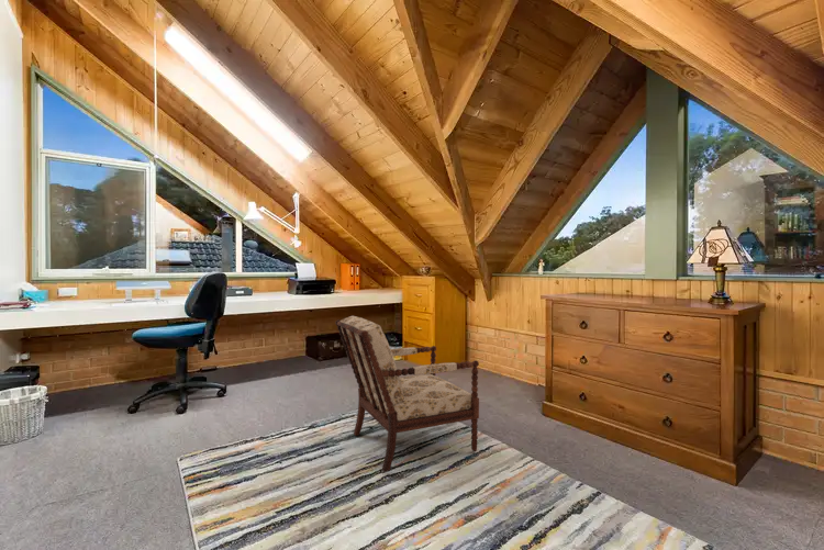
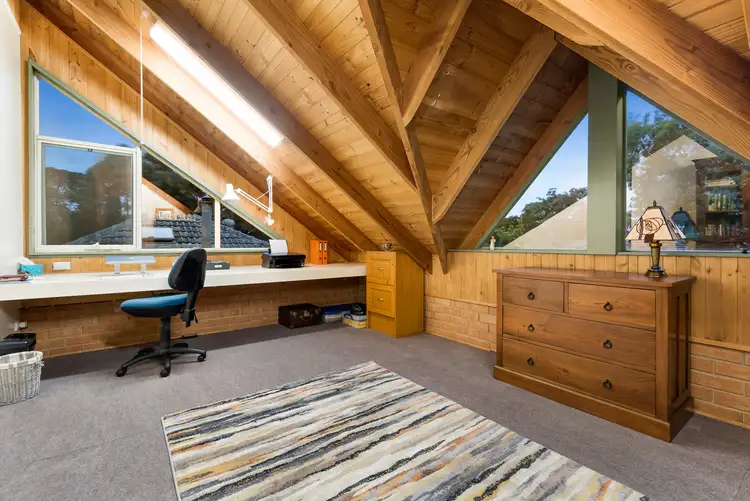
- armchair (404, 381)
